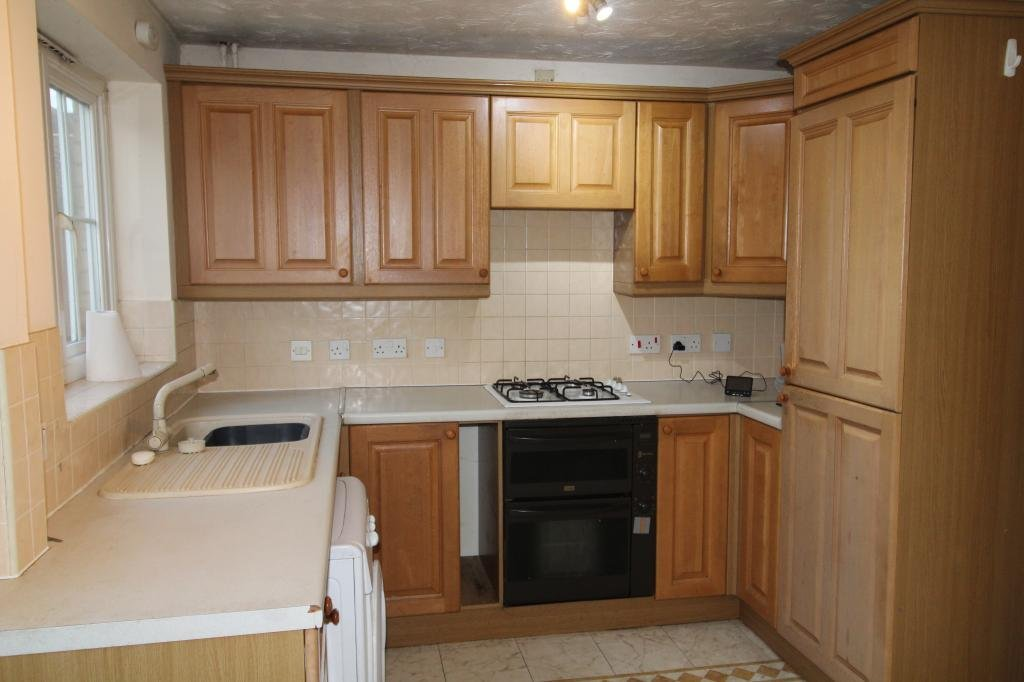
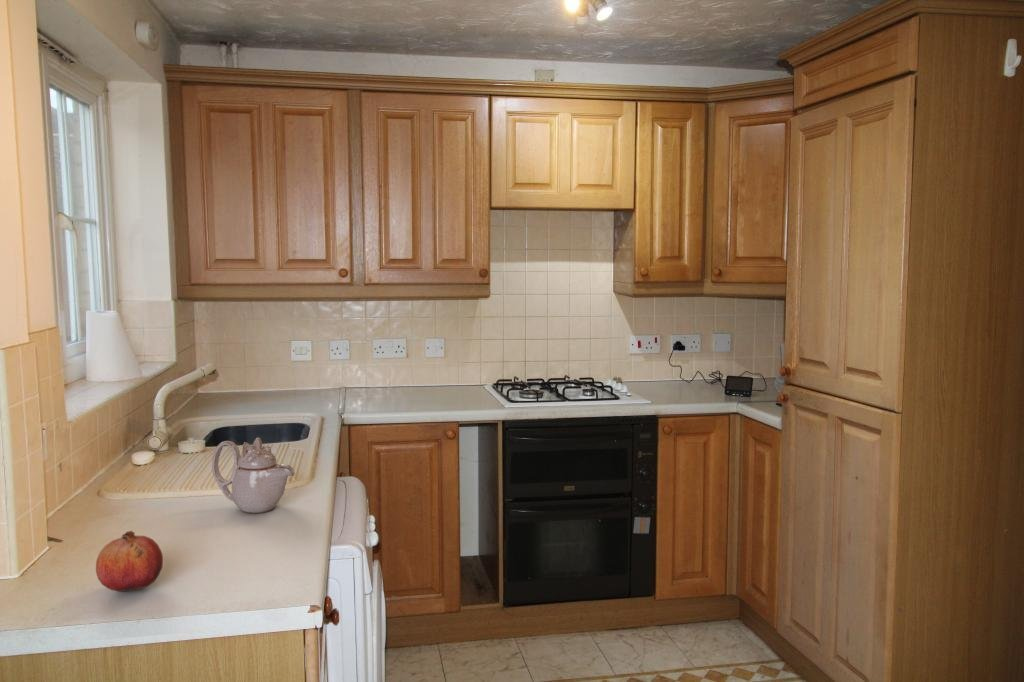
+ fruit (130, 561)
+ teapot (253, 474)
